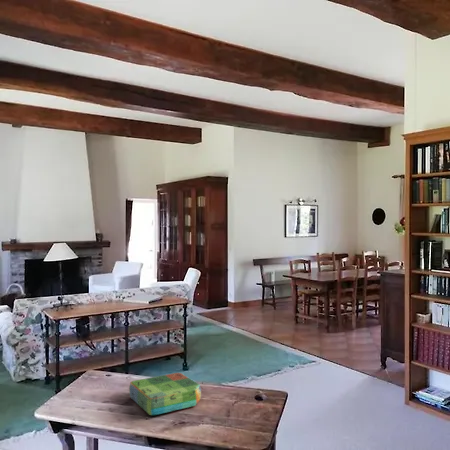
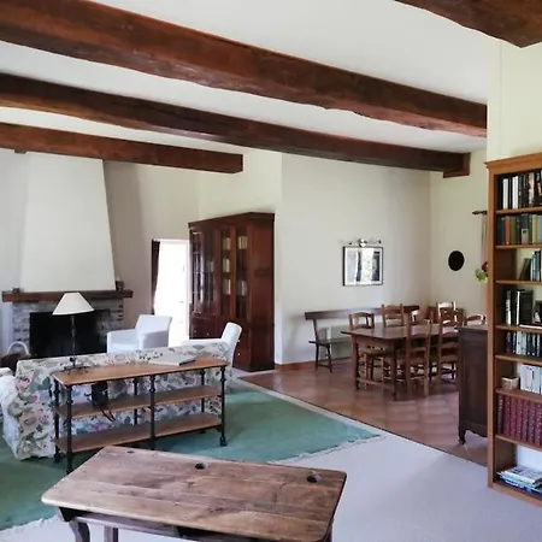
- board game (166, 391)
